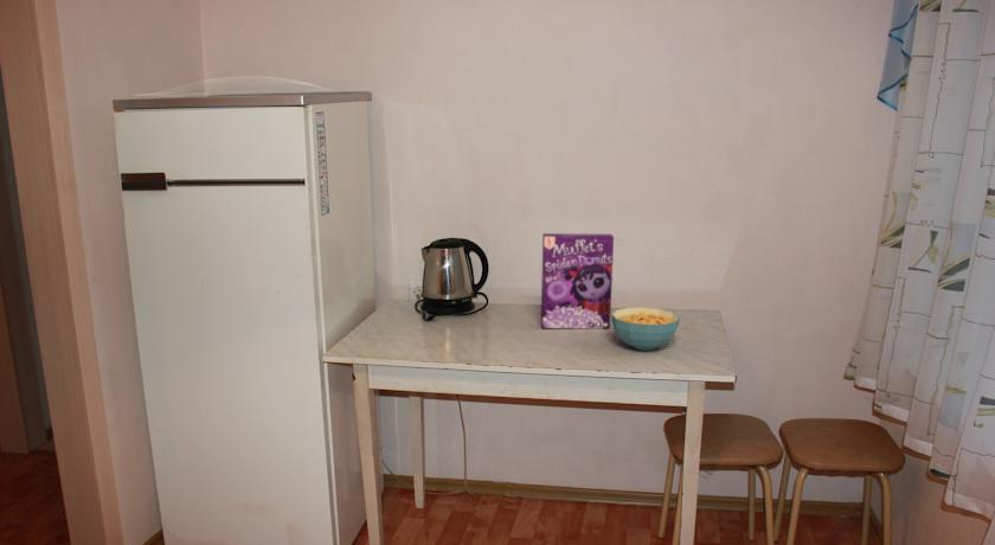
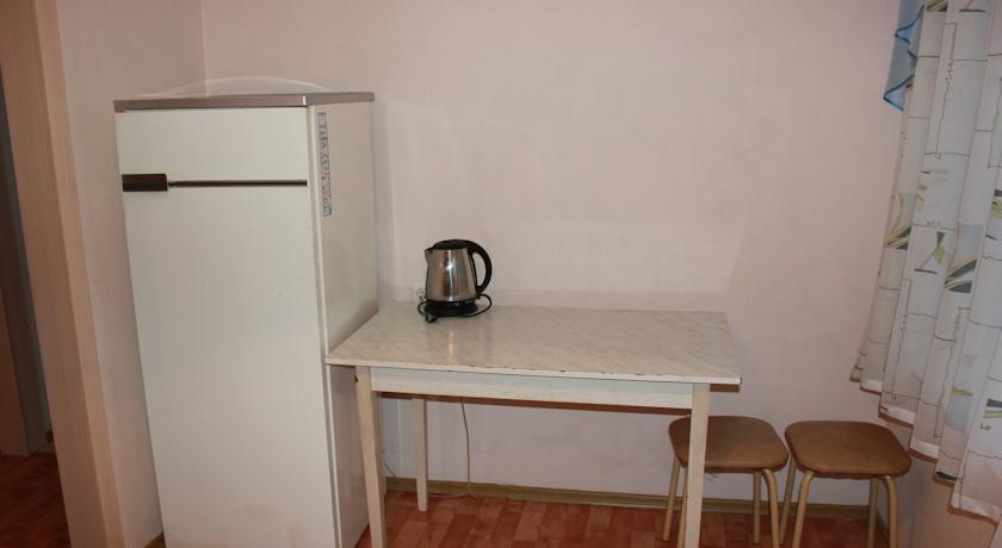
- cereal box (576, 280)
- cereal bowl (644, 331)
